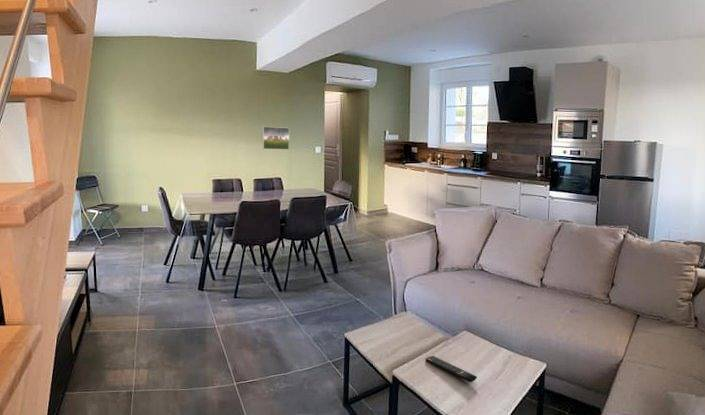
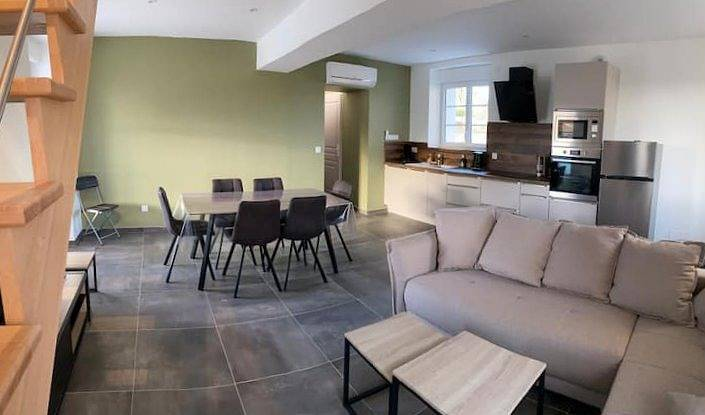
- remote control (449, 368)
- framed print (276, 138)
